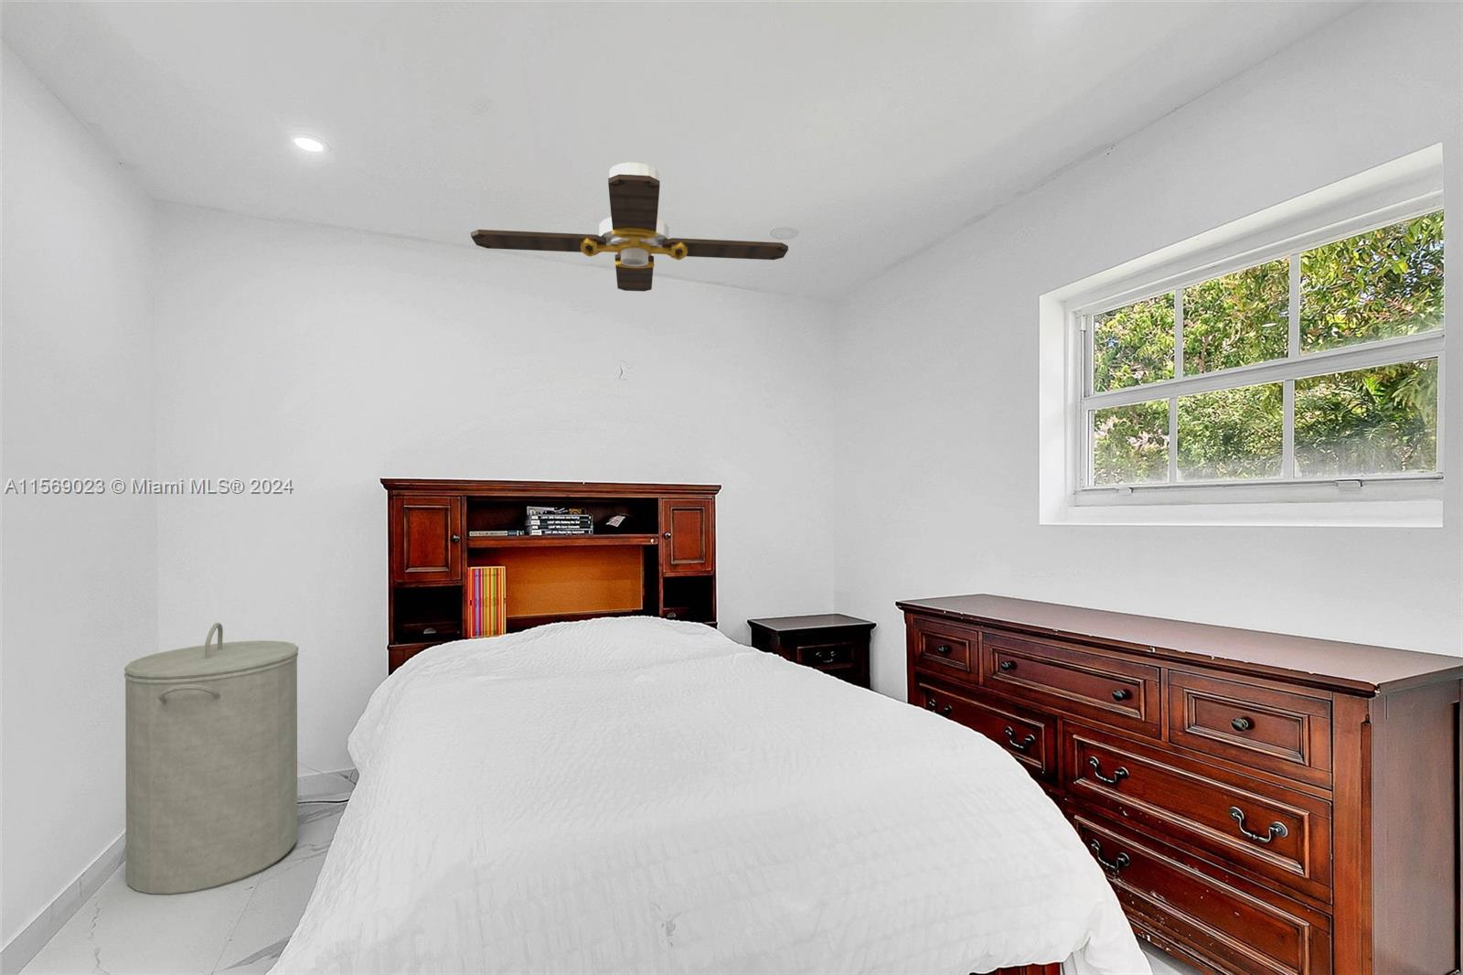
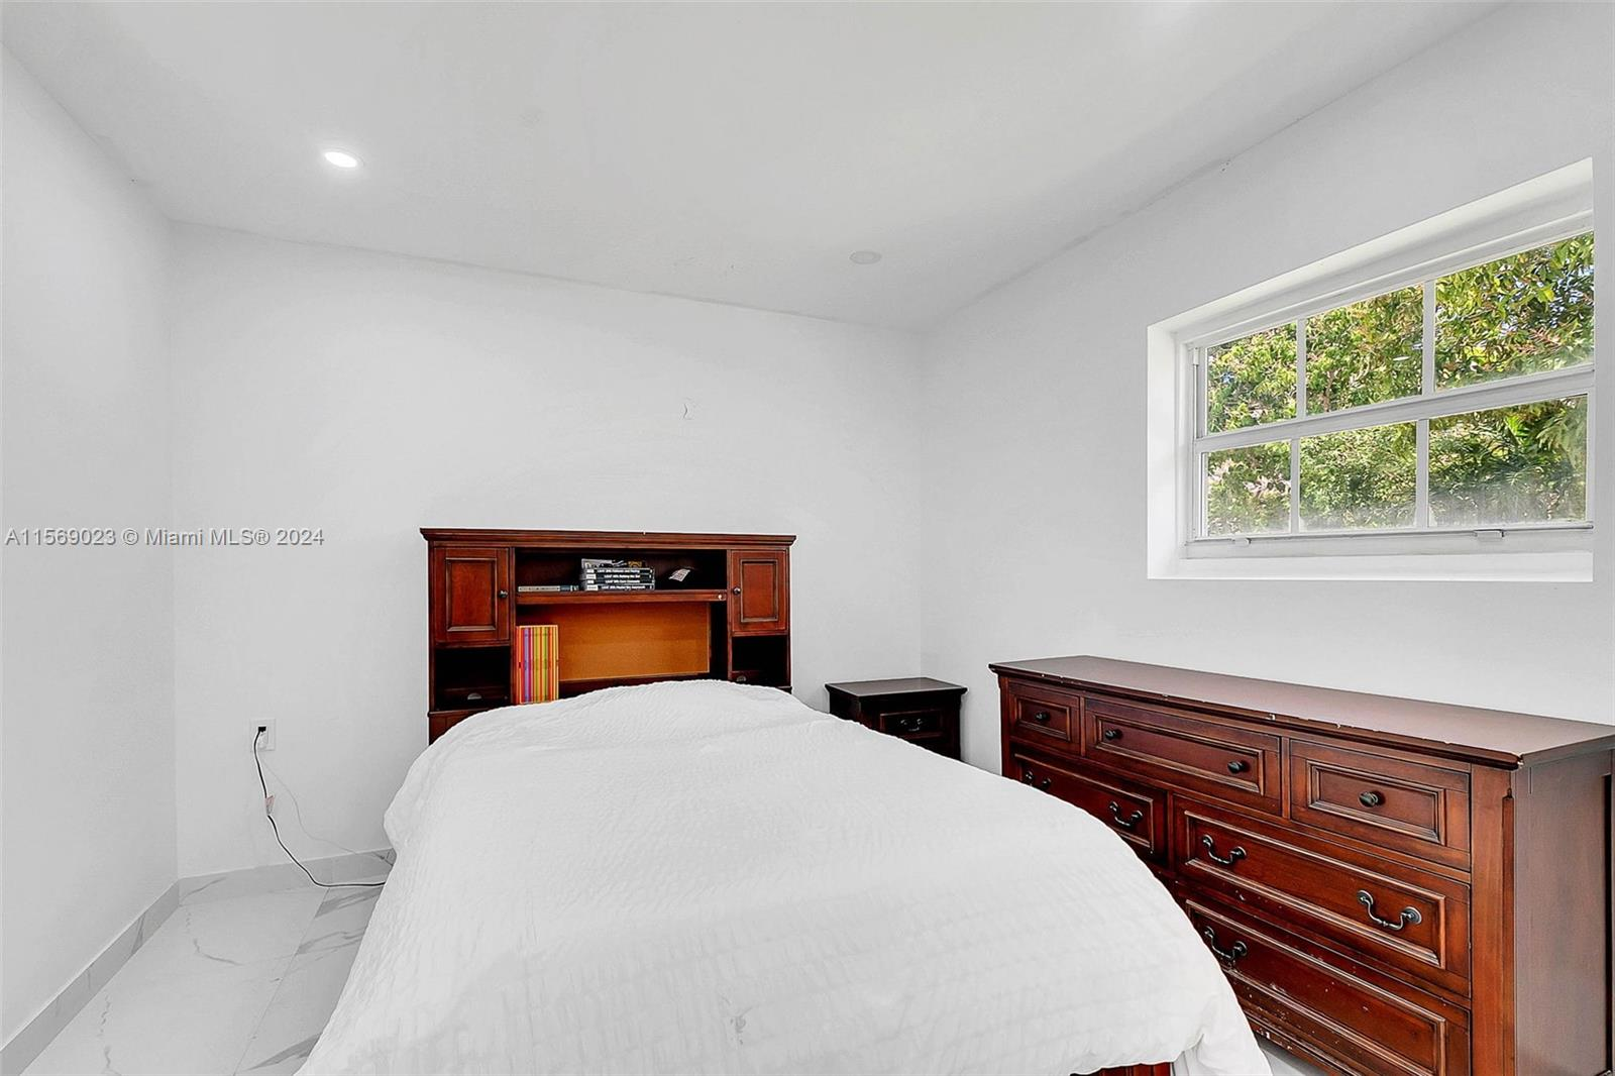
- laundry hamper (216, 740)
- ceiling fan (634, 218)
